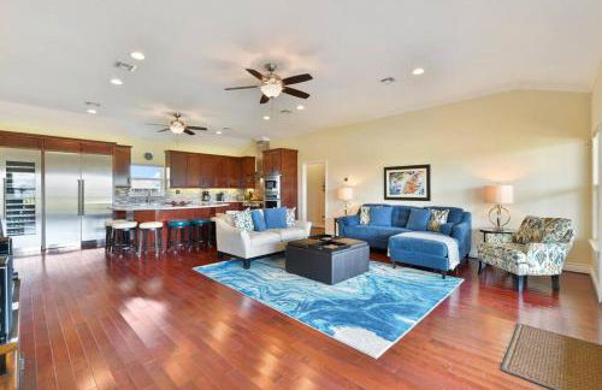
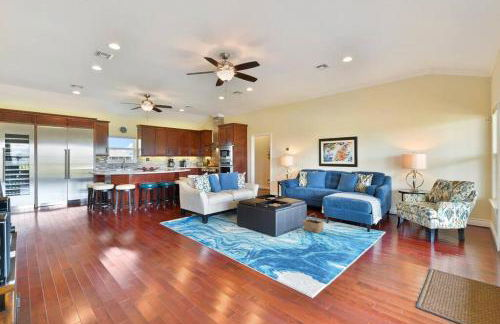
+ basket (312, 222)
